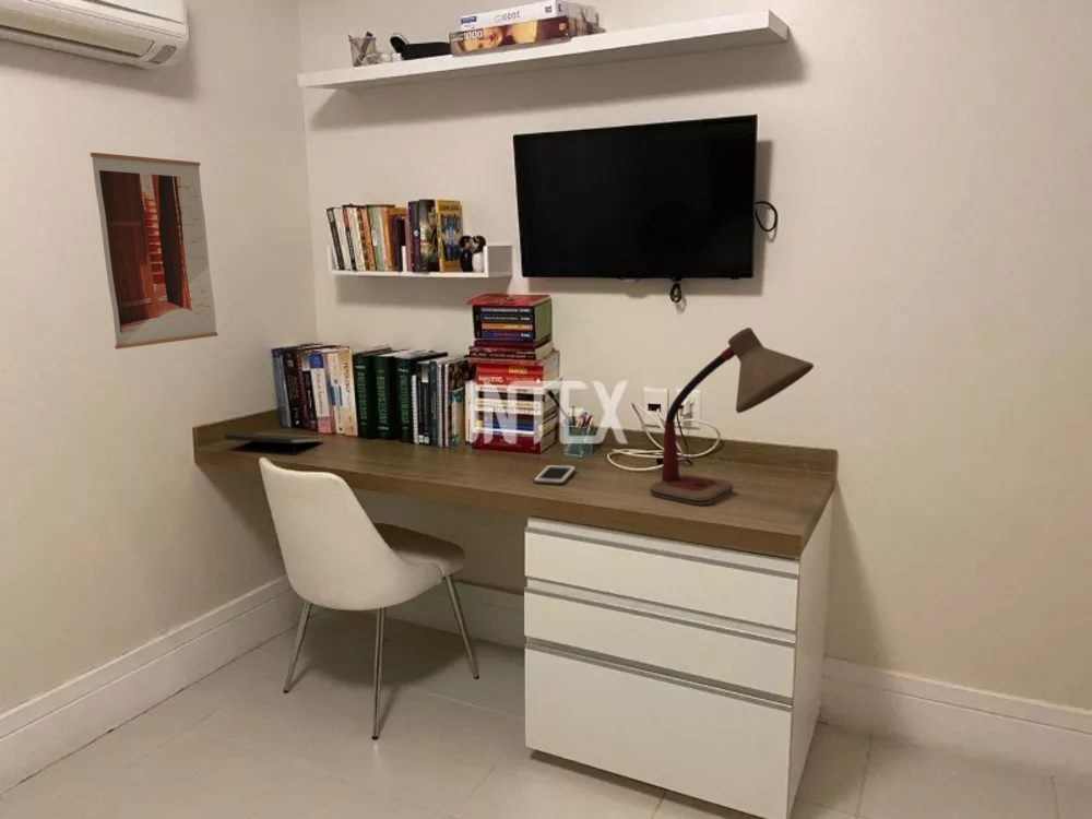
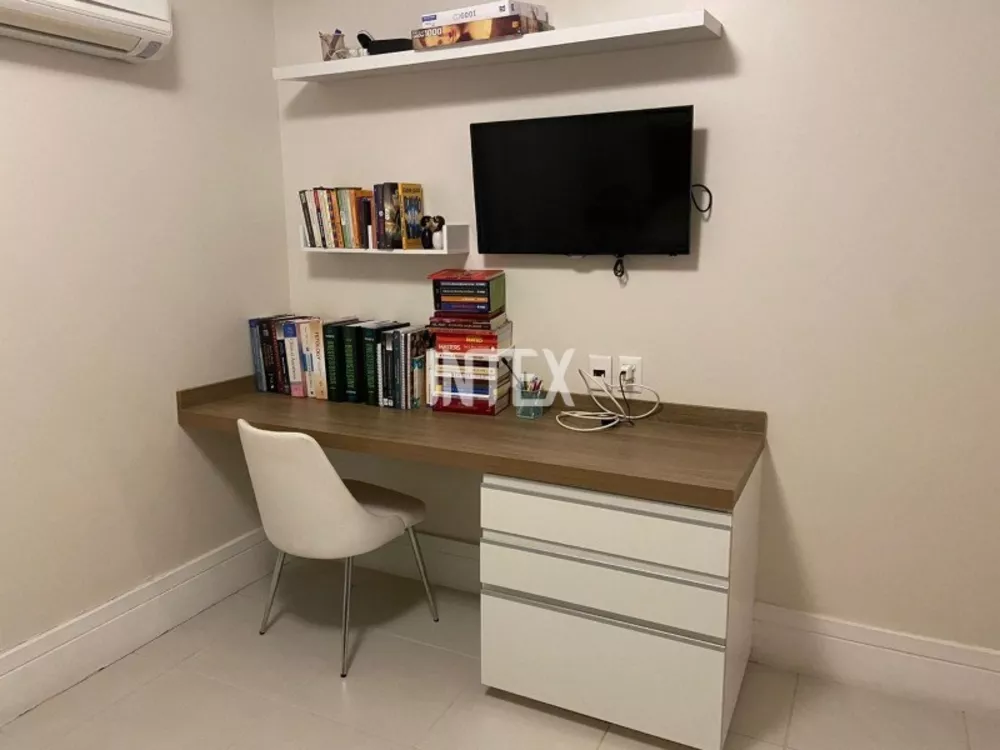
- wall art (158, 251)
- notepad (274, 438)
- cell phone (555, 474)
- desk lamp (736, 411)
